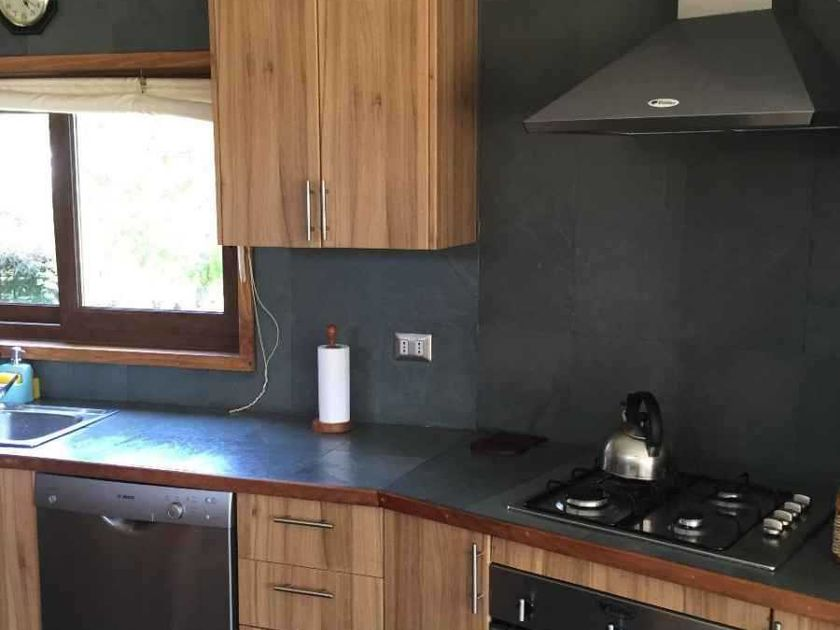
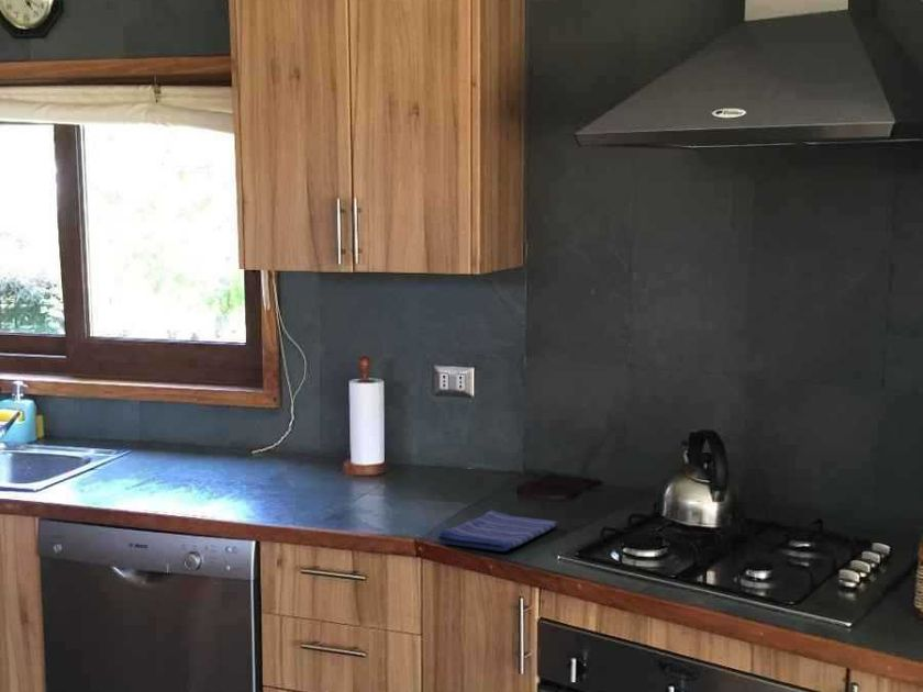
+ dish towel (498, 528)
